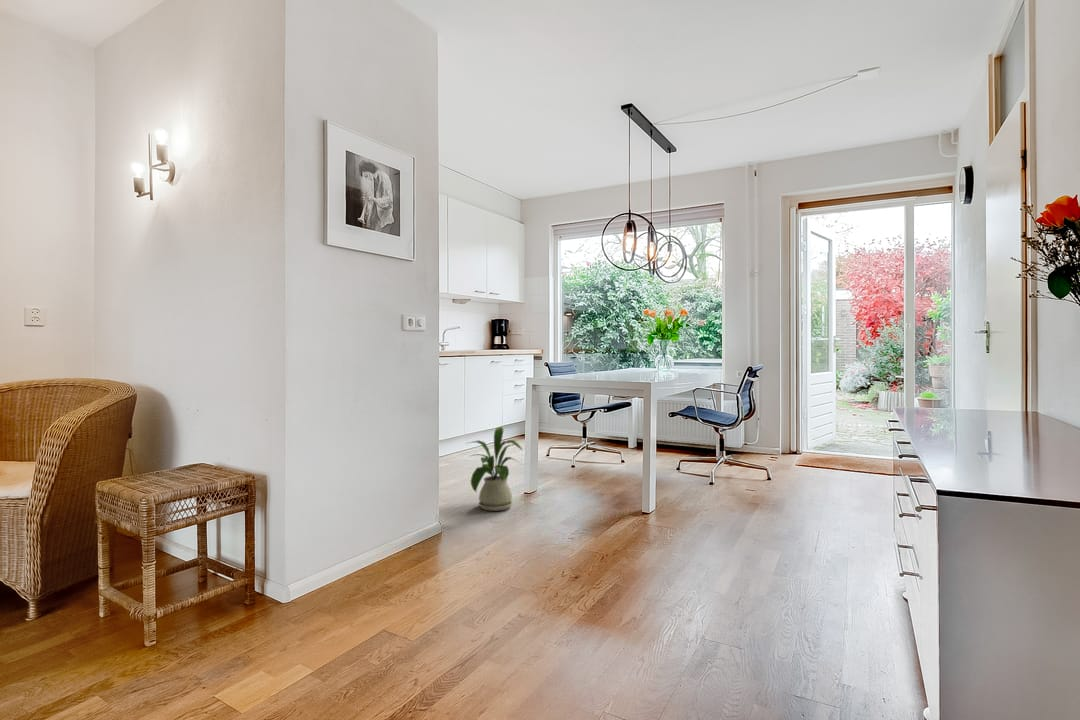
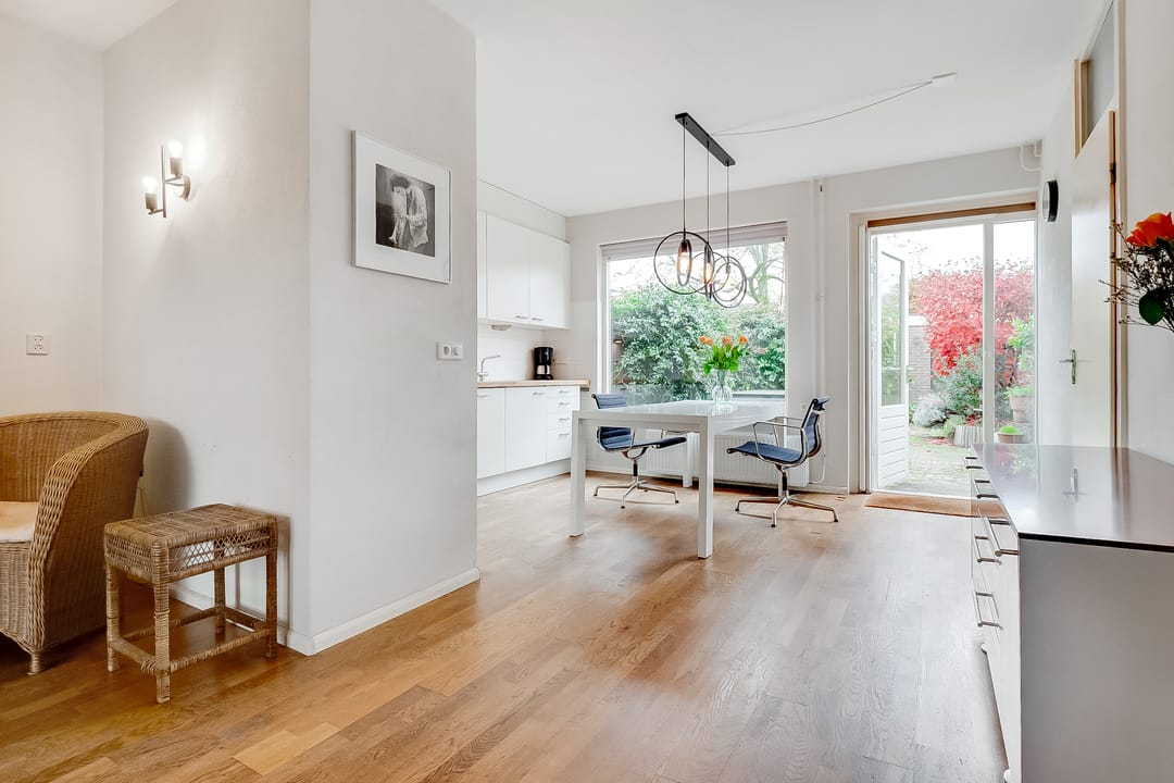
- house plant (489, 469)
